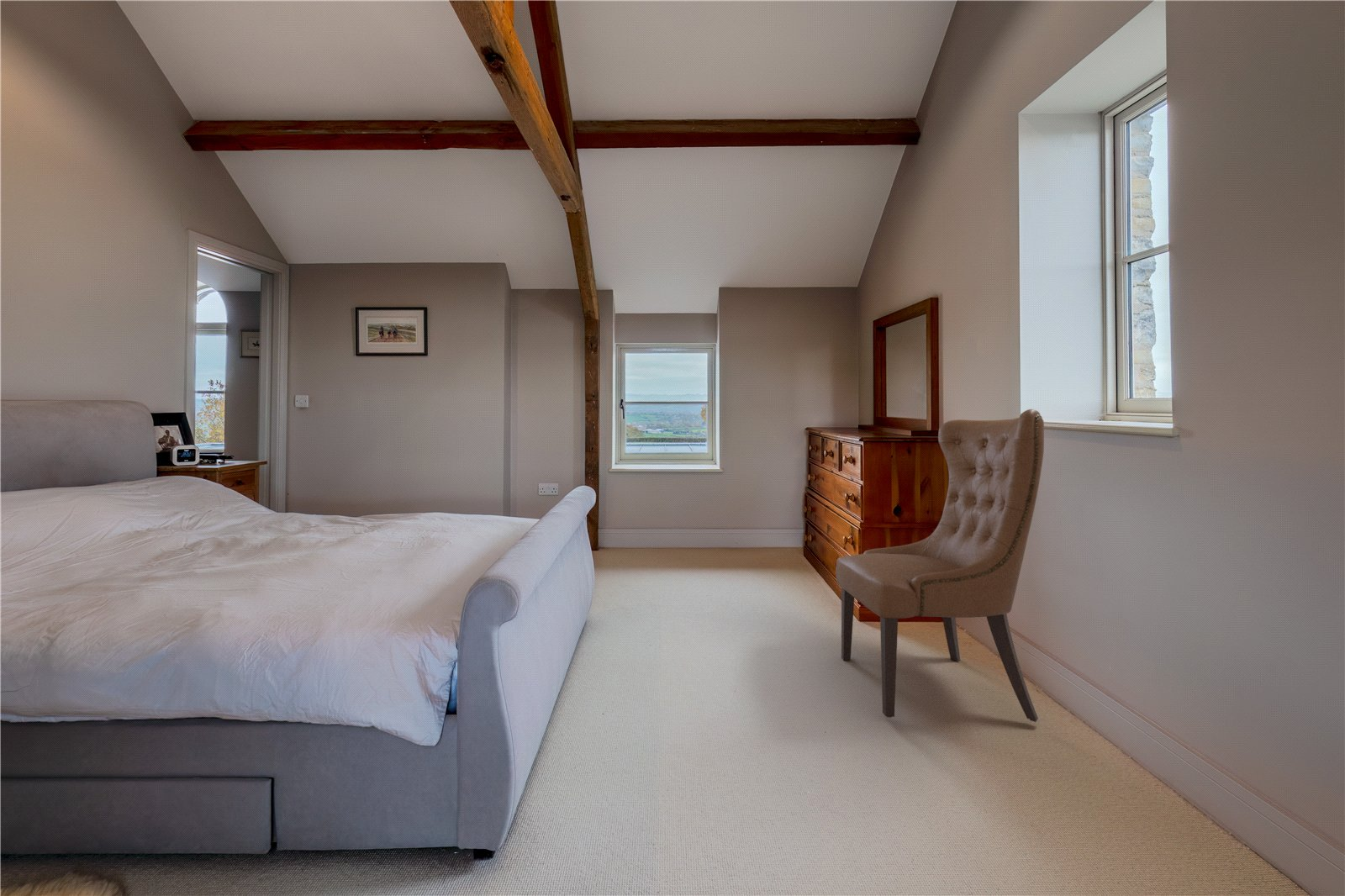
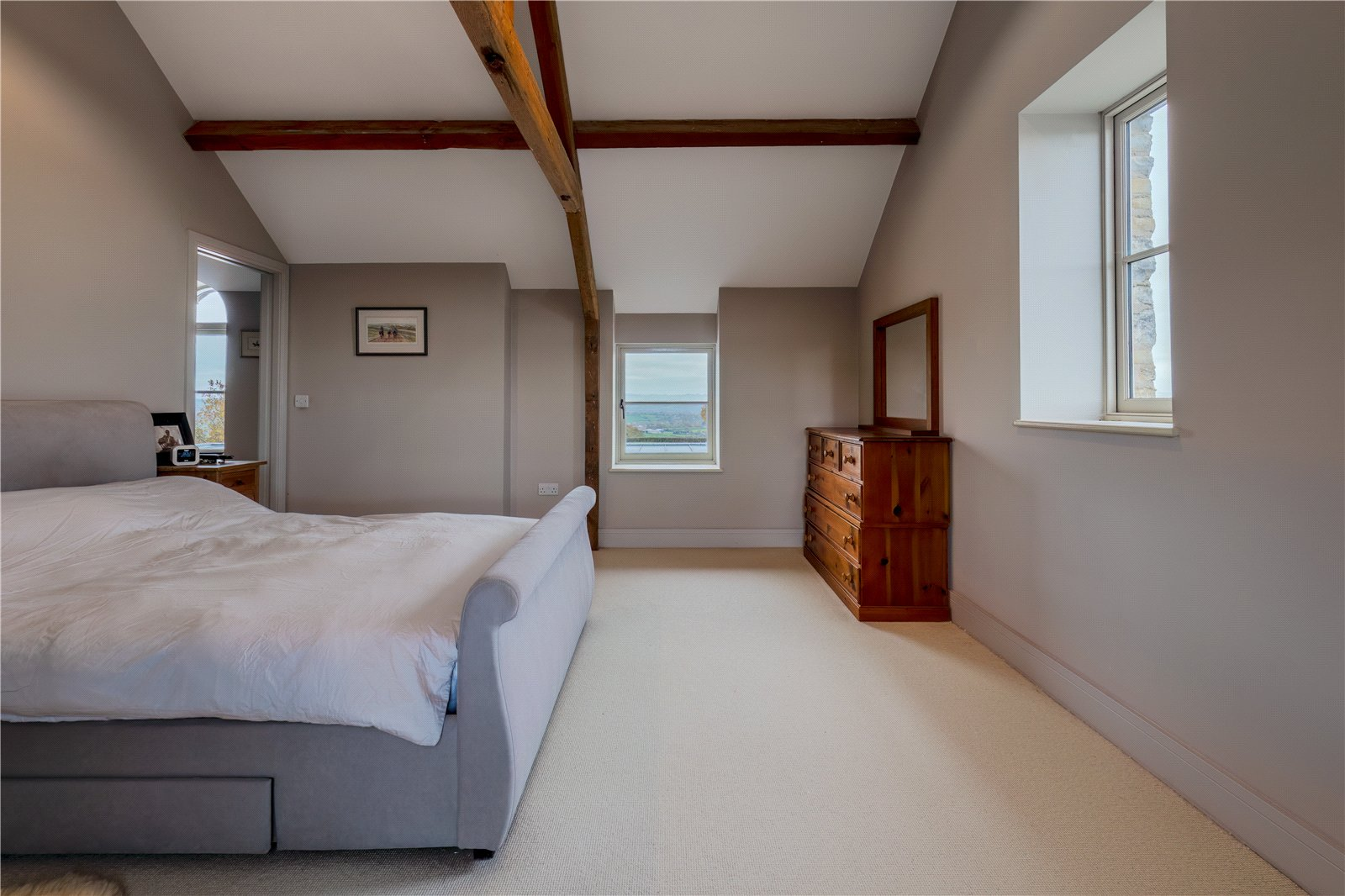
- chair (935, 550)
